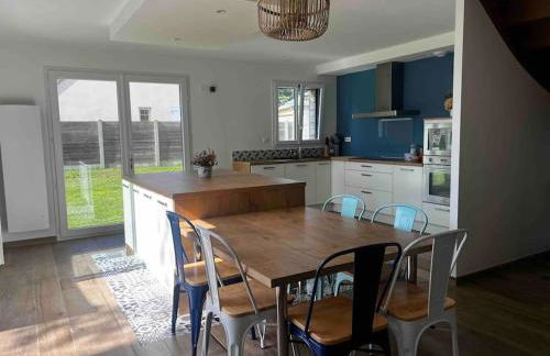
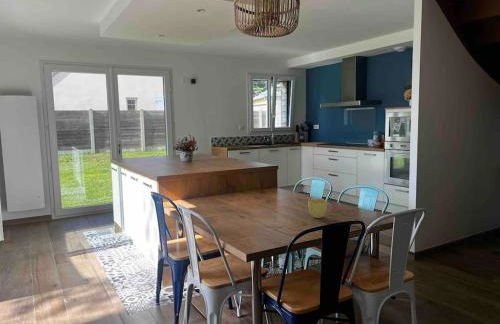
+ cup (316, 208)
